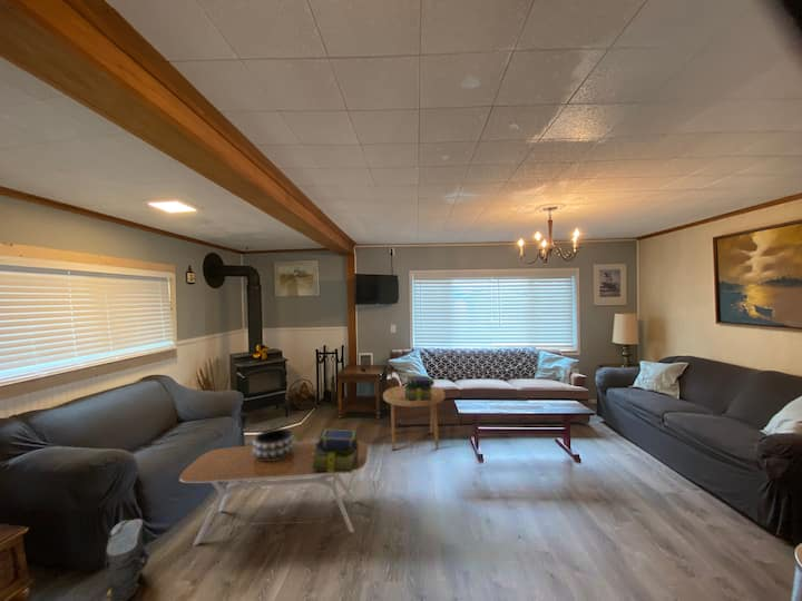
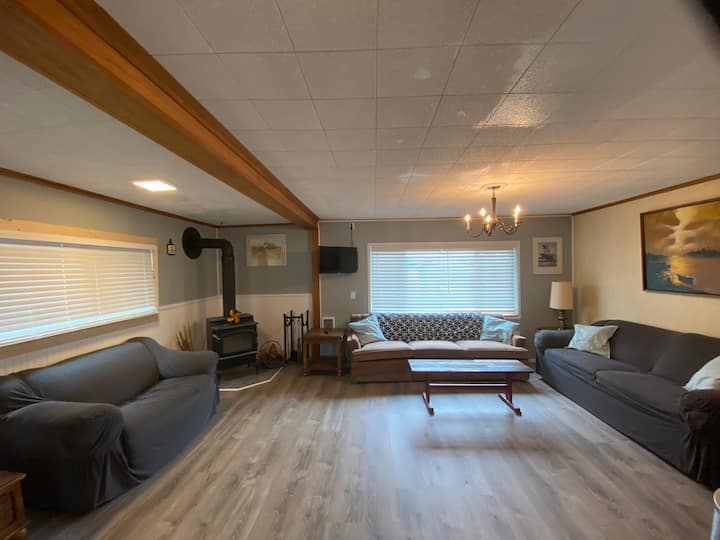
- side table (414, 405)
- decorative bowl (273, 443)
- stack of books (336, 447)
- bag (129, 558)
- coffee table (281, 484)
- stack of books (419, 386)
